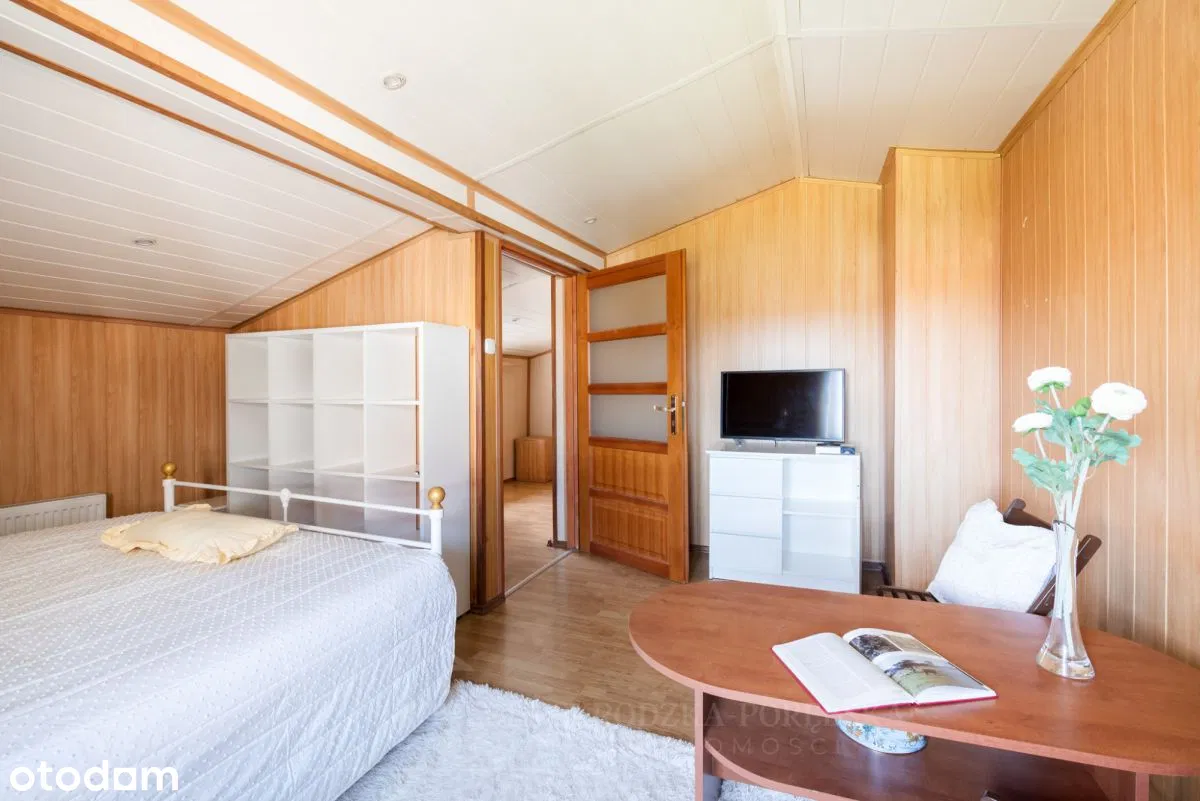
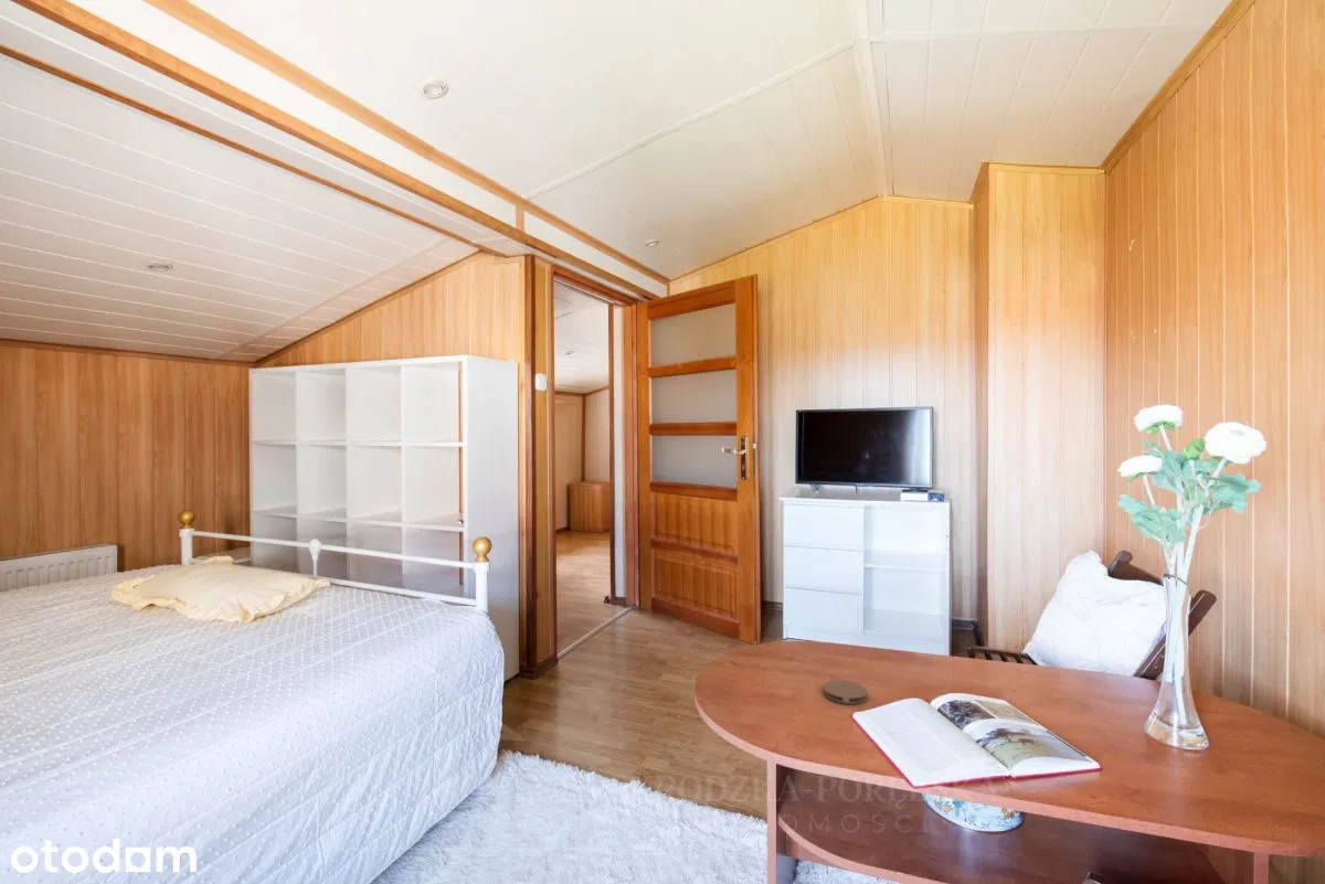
+ coaster (845, 691)
